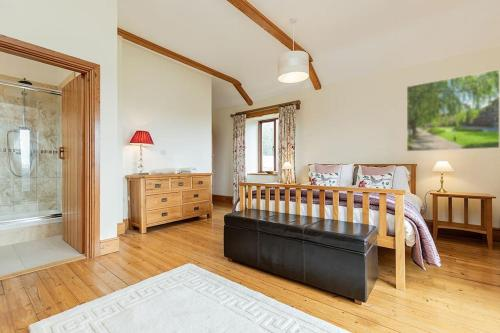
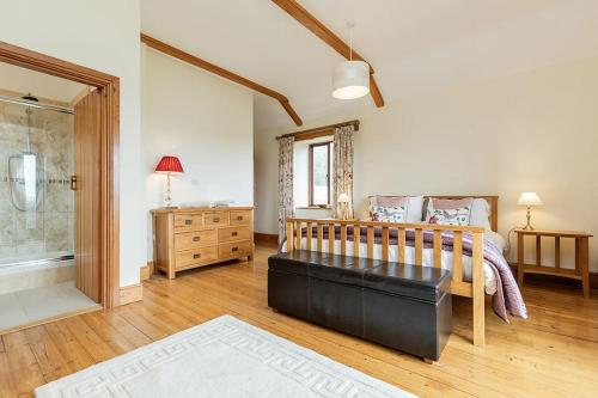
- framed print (448, 114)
